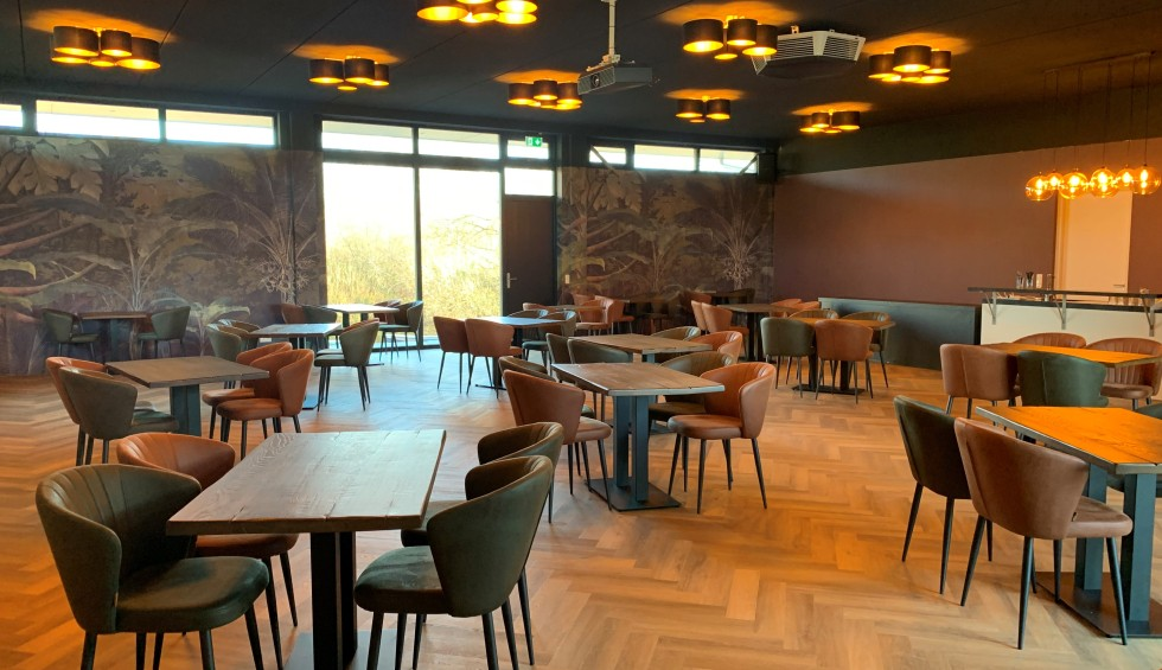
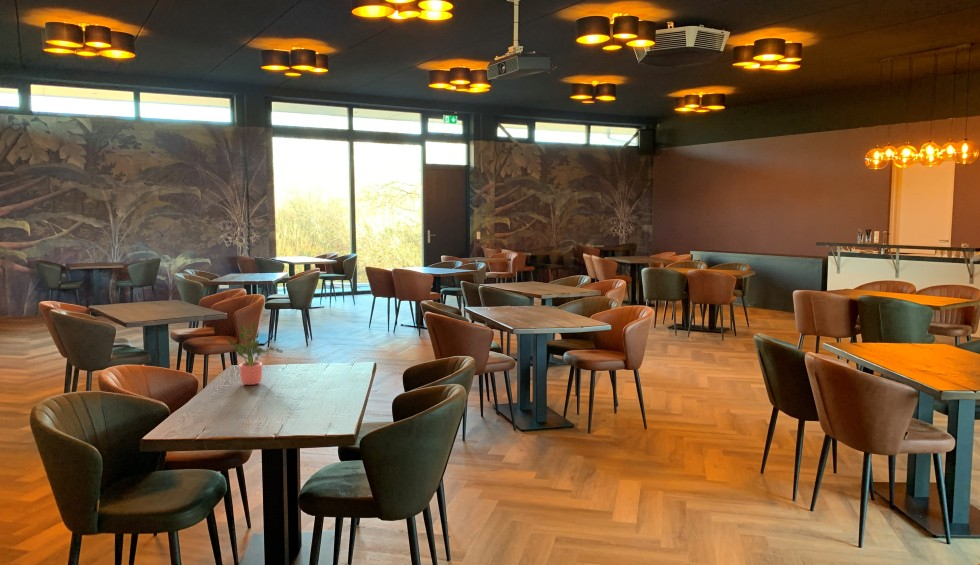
+ potted plant (257, 354)
